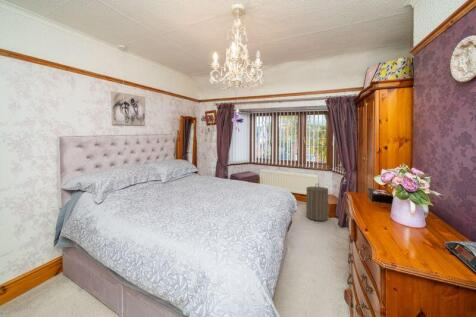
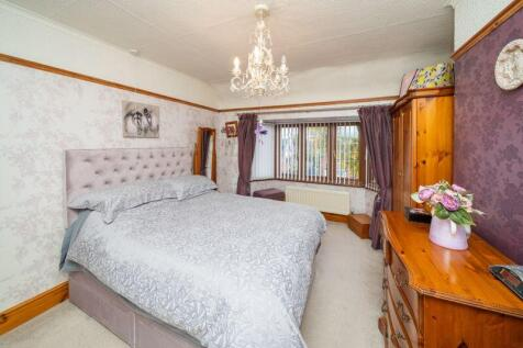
- laundry hamper (317, 200)
